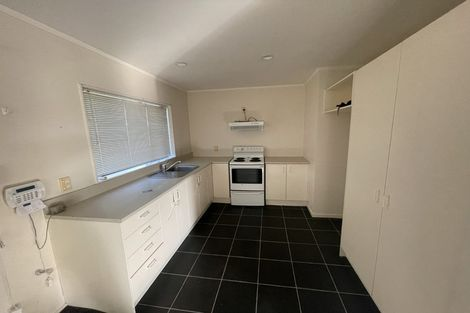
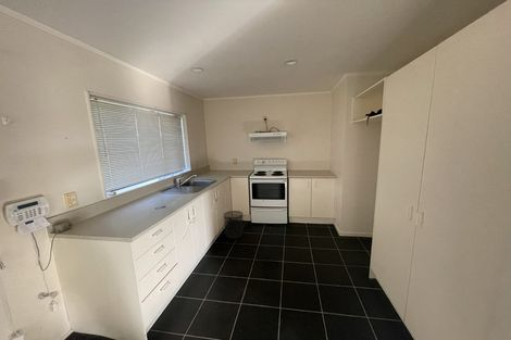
+ waste bin (234, 224)
